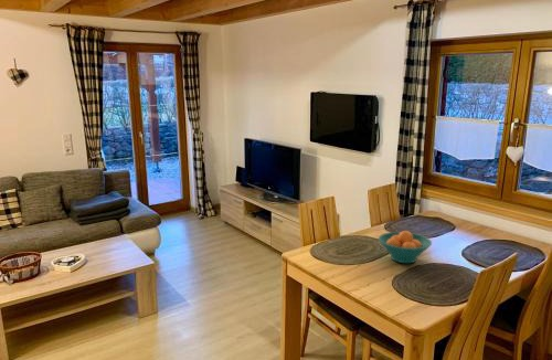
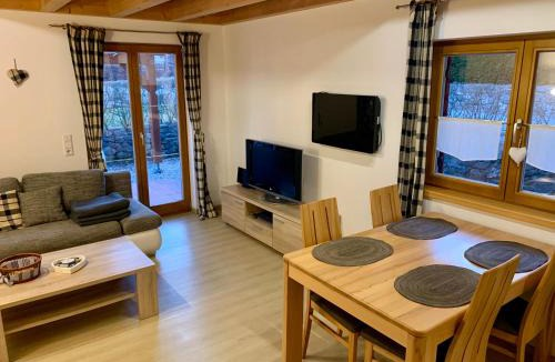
- fruit bowl (404, 245)
